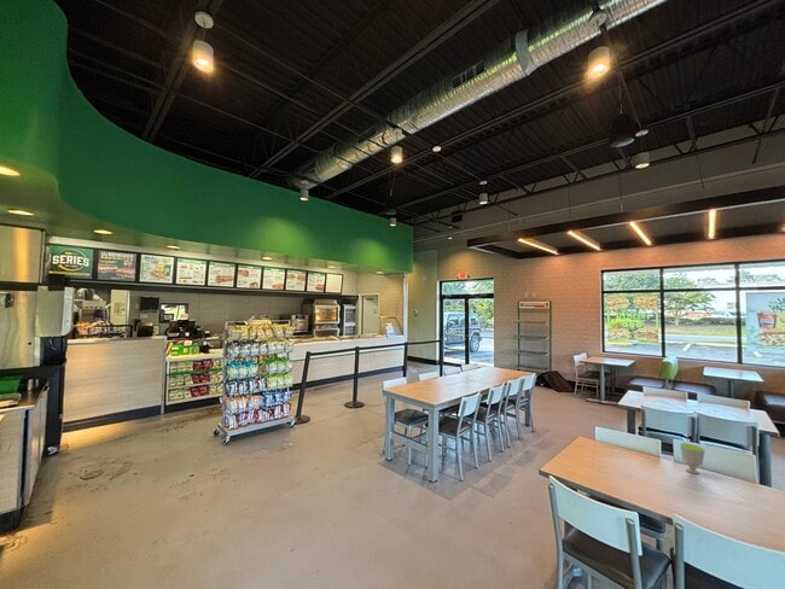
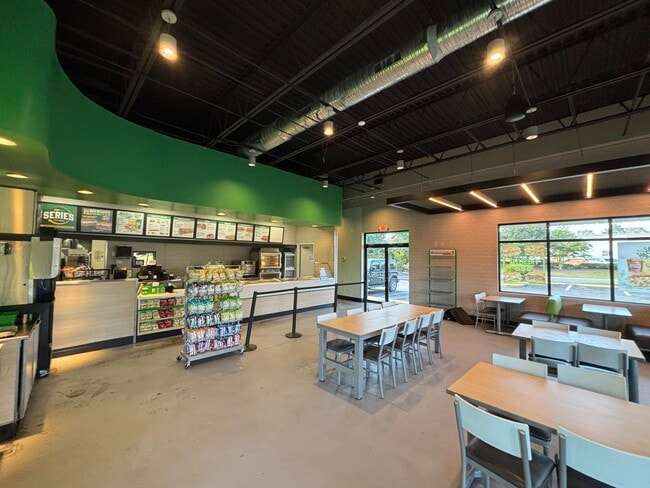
- cup (692, 459)
